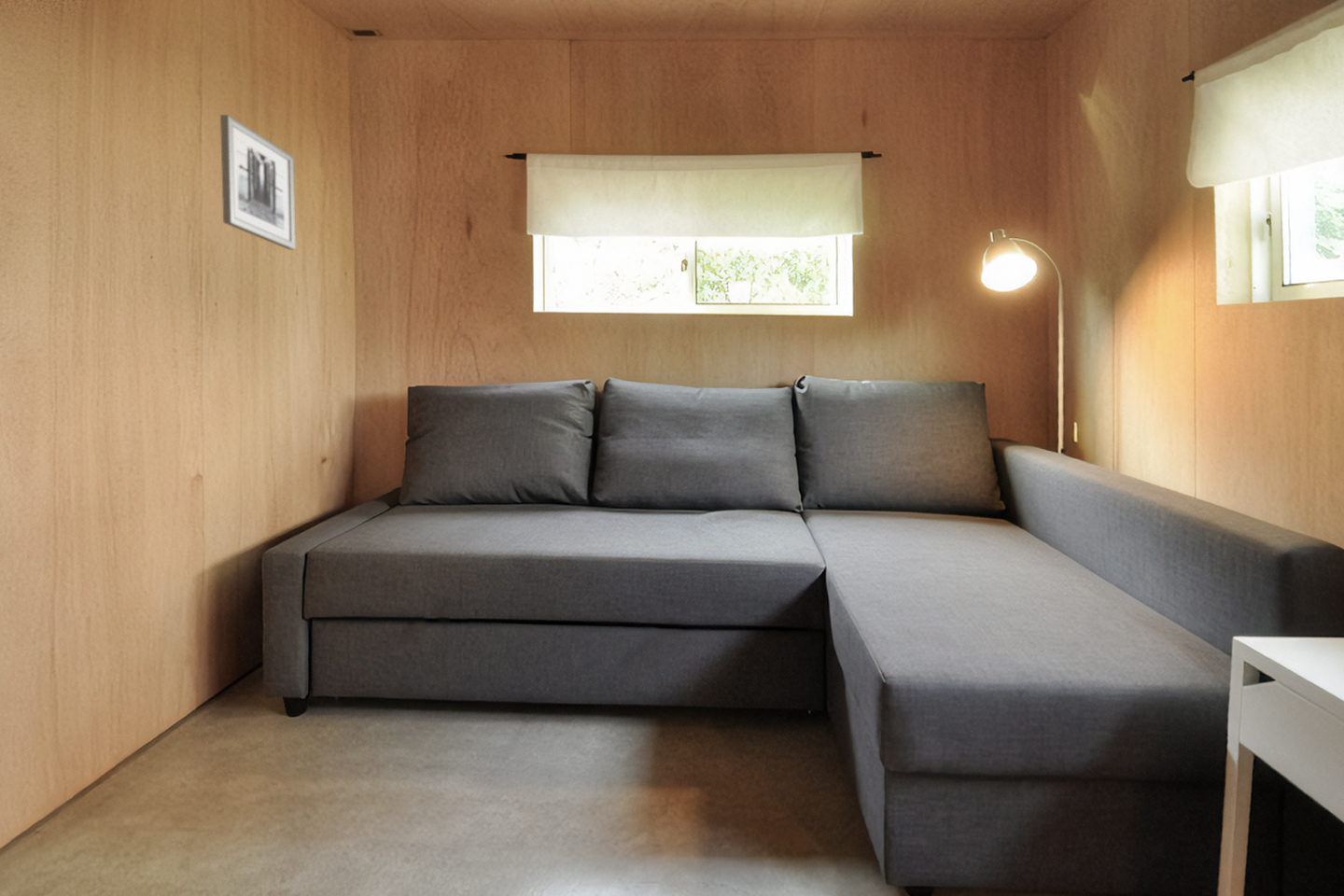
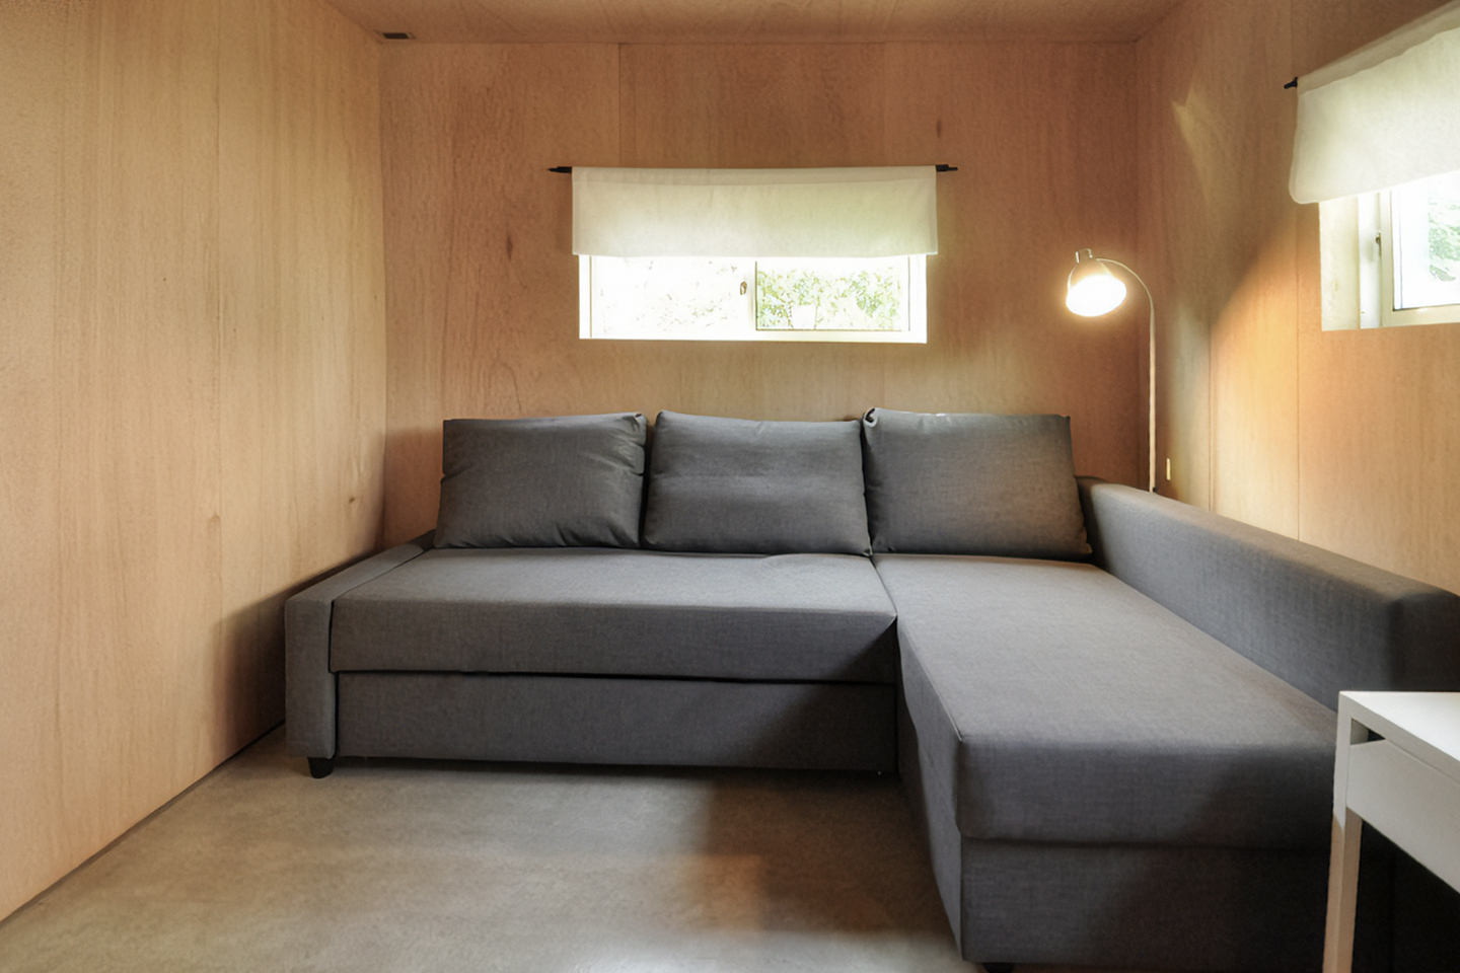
- wall art (260, 187)
